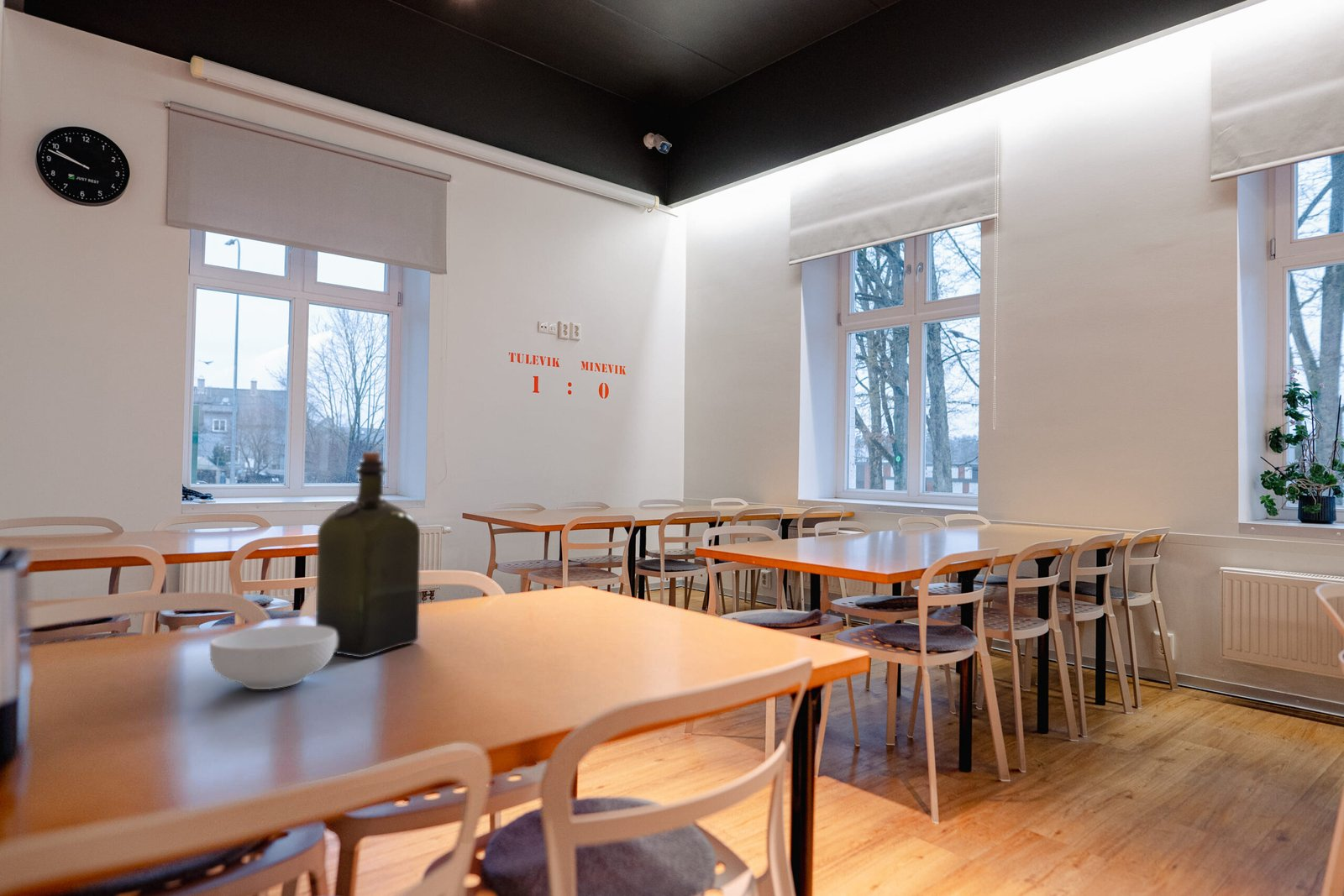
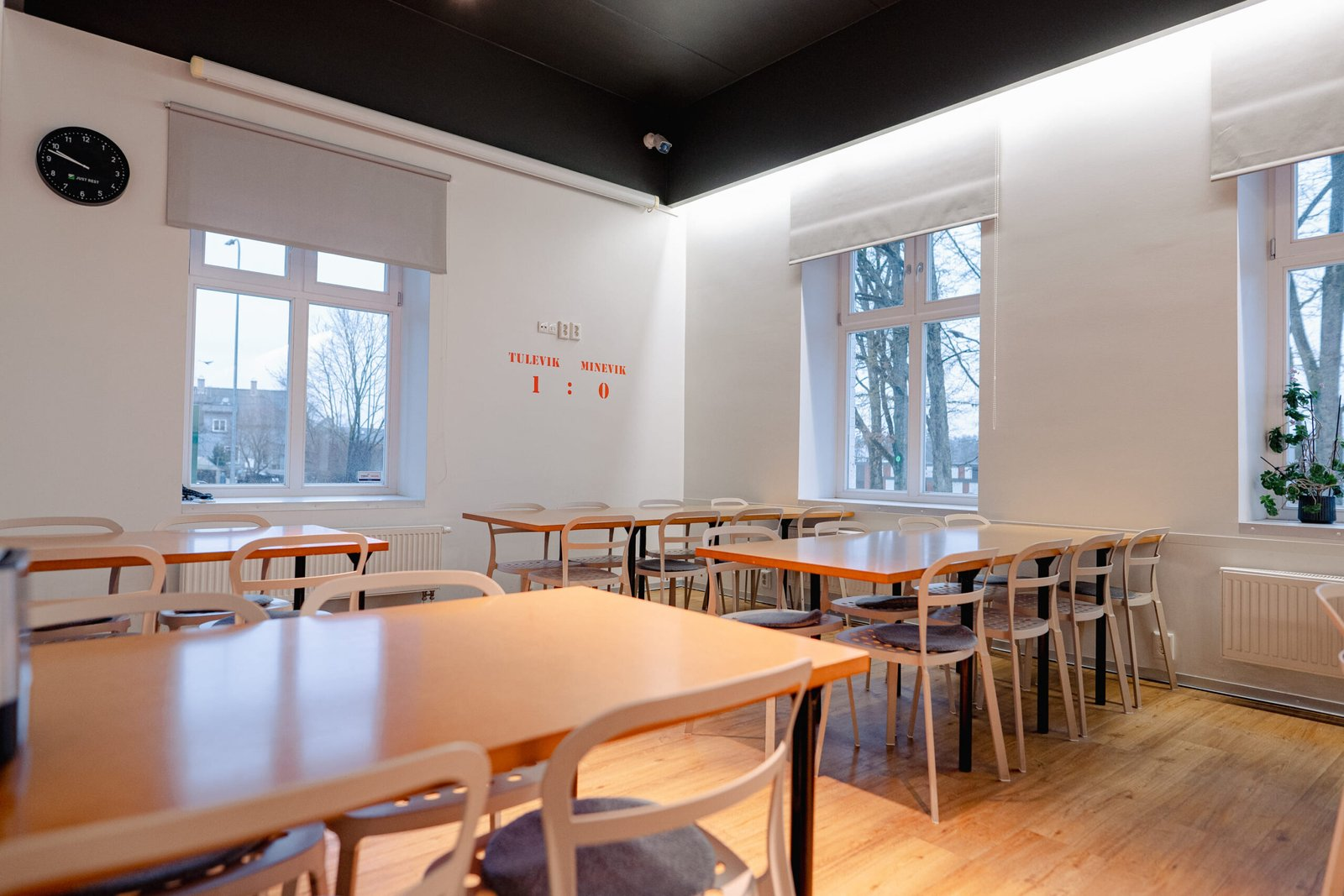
- liquor (369, 548)
- cereal bowl (275, 658)
